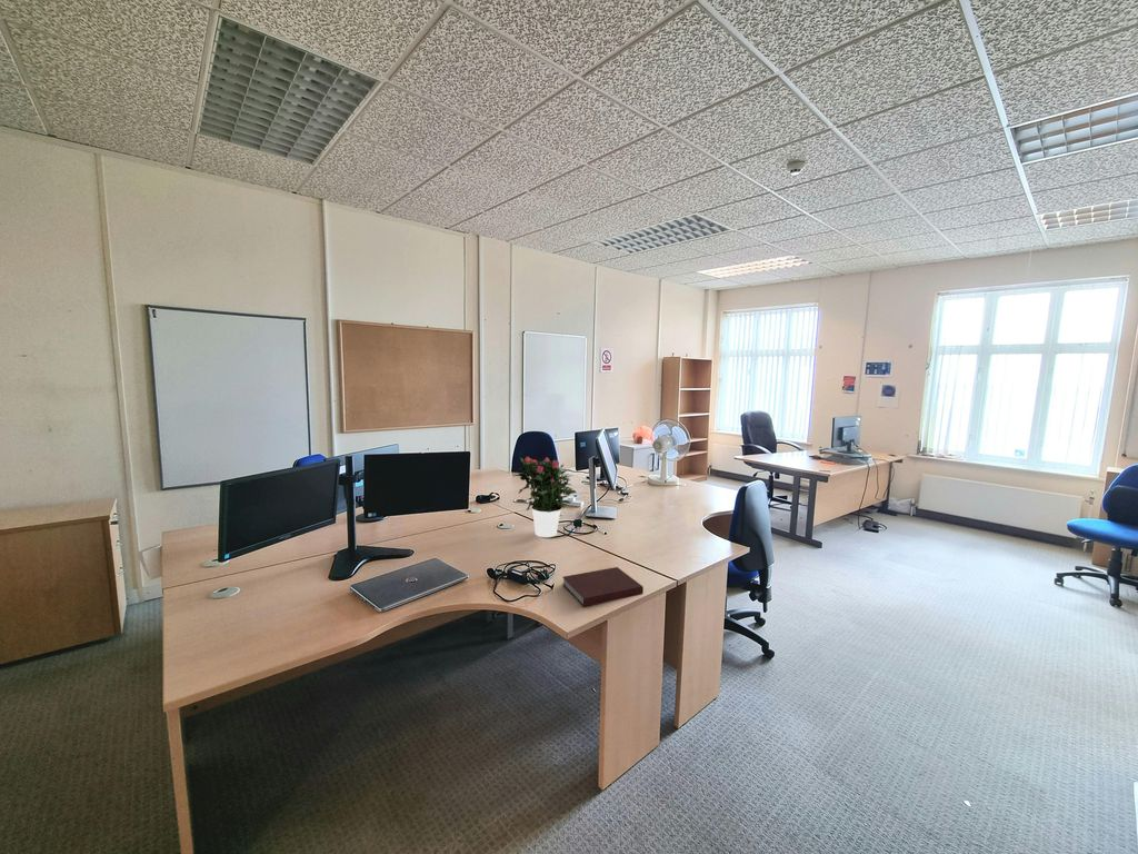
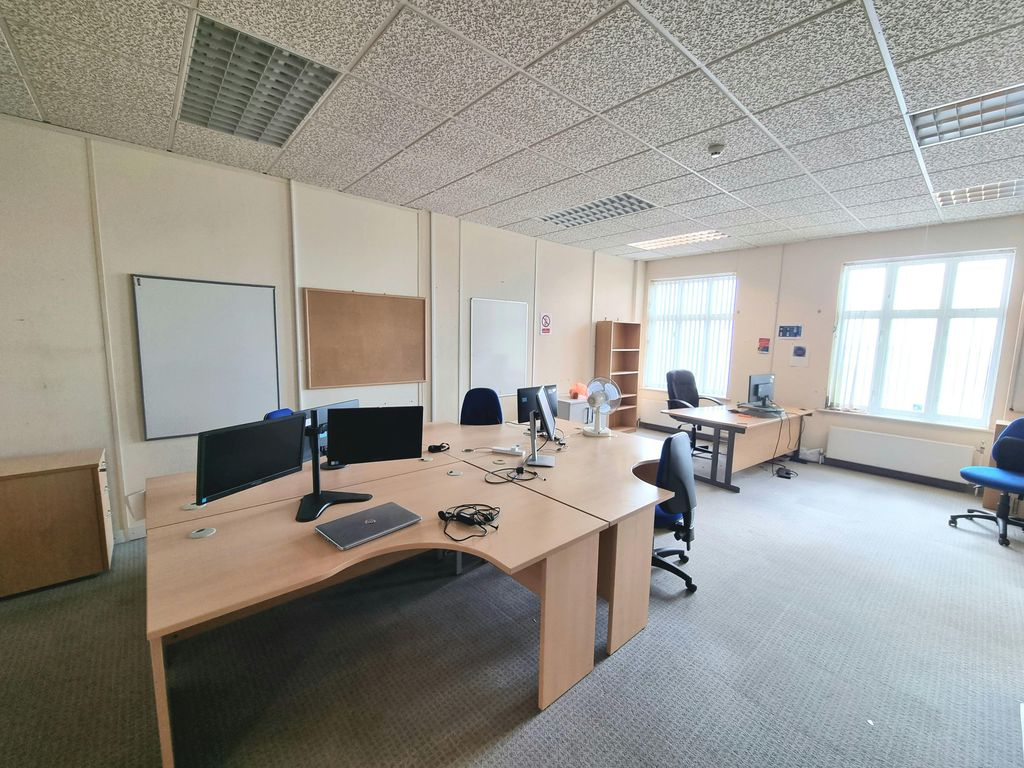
- potted flower (545, 495)
- notebook (601, 585)
